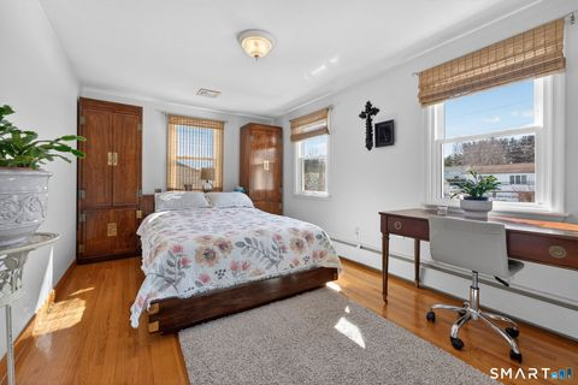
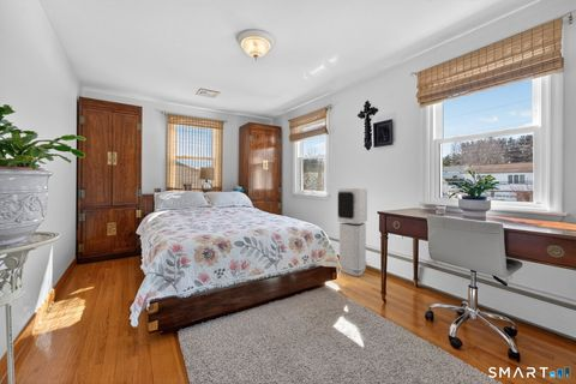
+ air purifier (355, 229)
